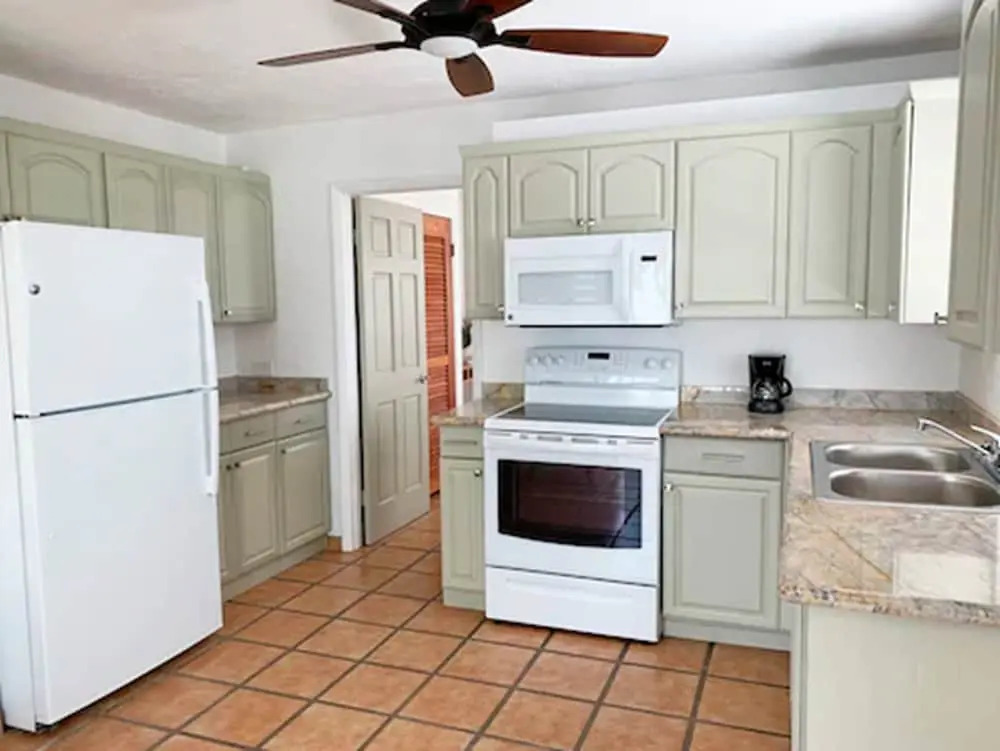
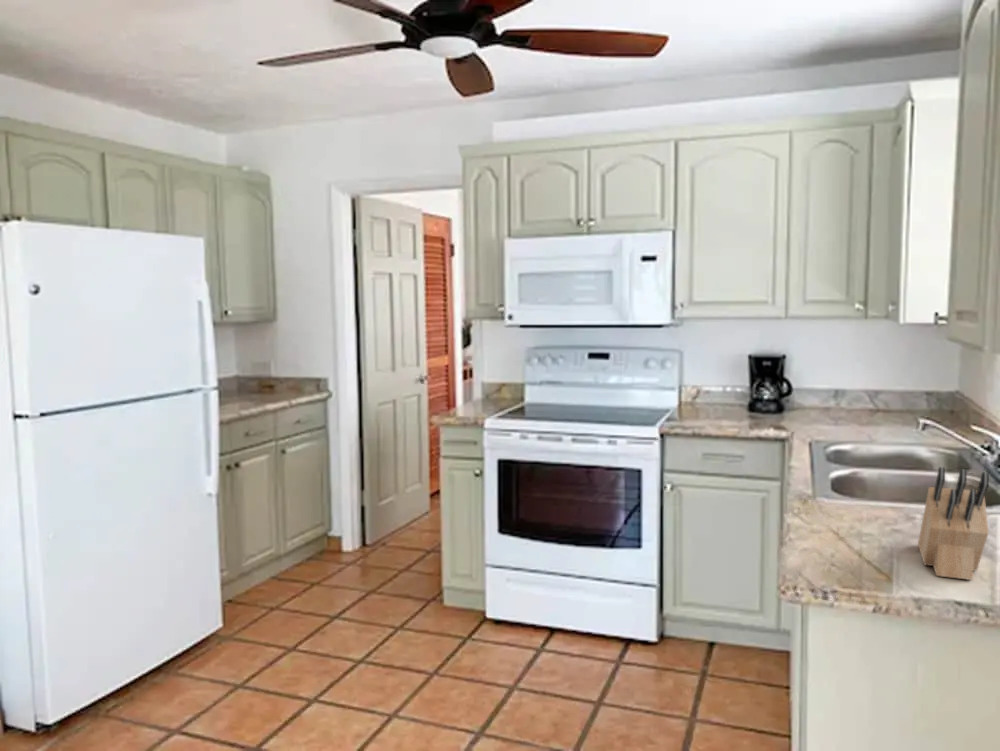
+ knife block (952, 513)
